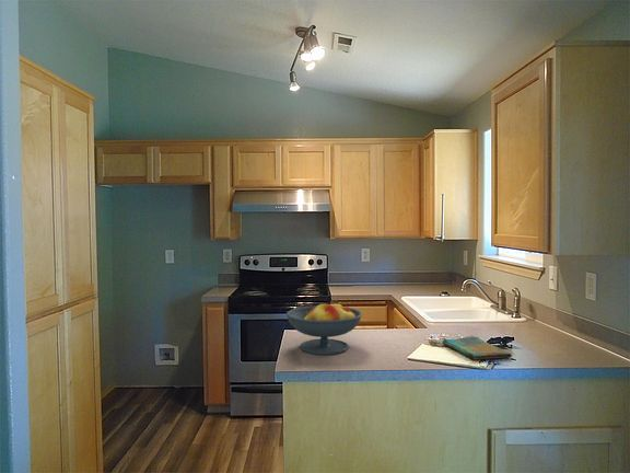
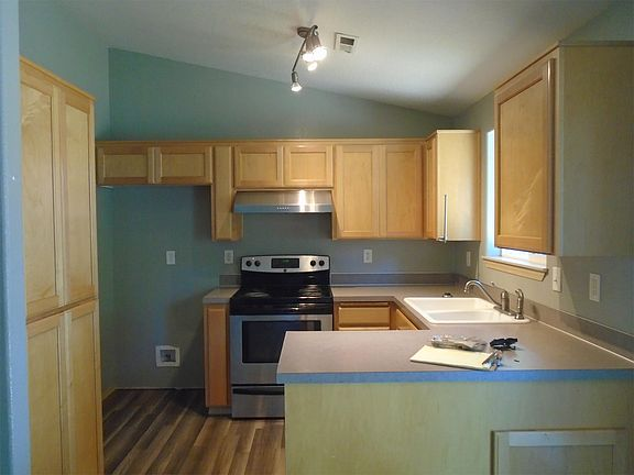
- fruit bowl (324, 323)
- dish towel (475, 347)
